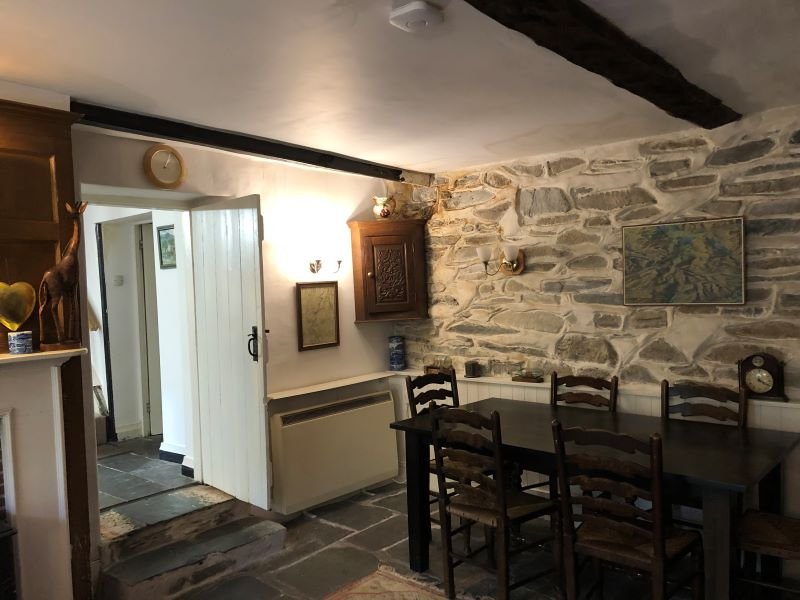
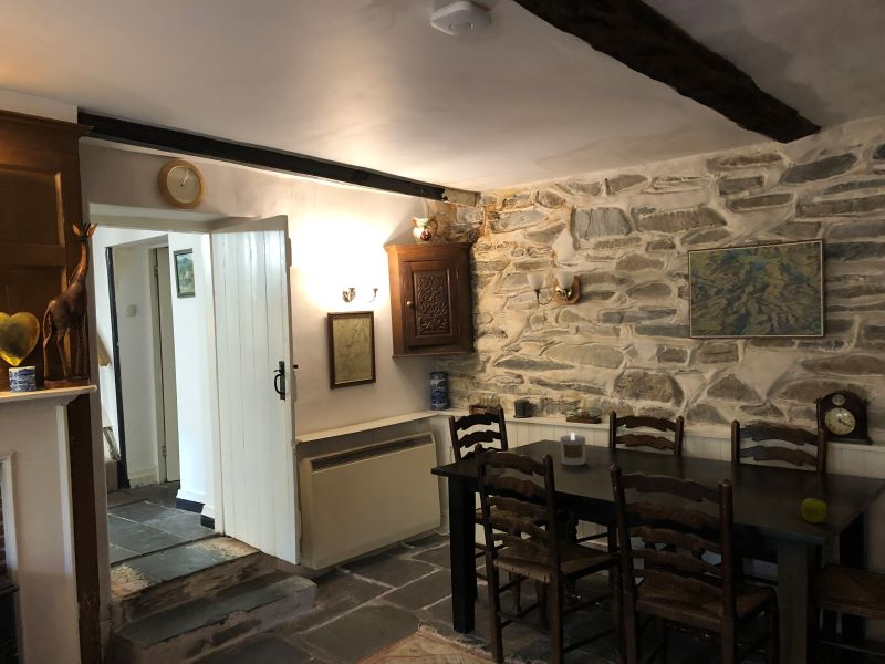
+ fruit (814, 510)
+ candle (573, 447)
